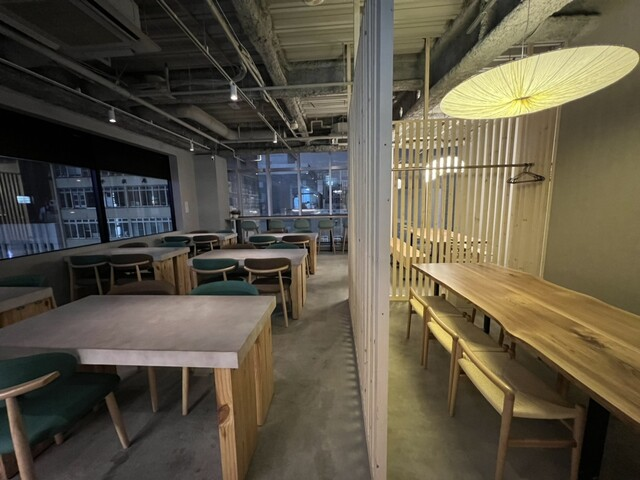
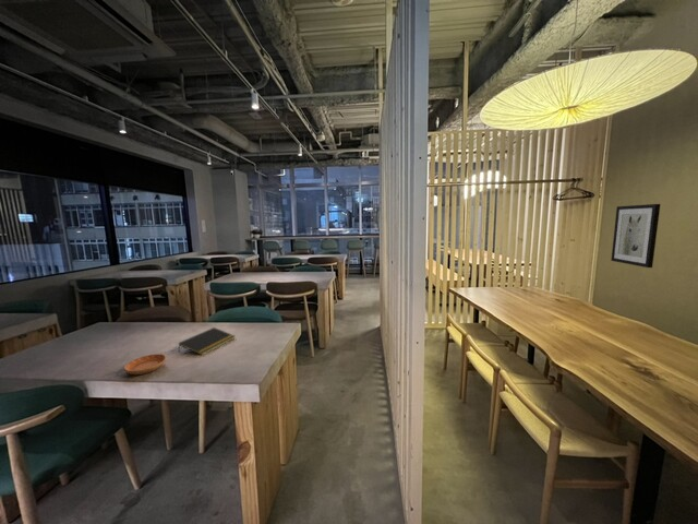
+ notepad (208, 340)
+ wall art (633, 235)
+ saucer (146, 365)
